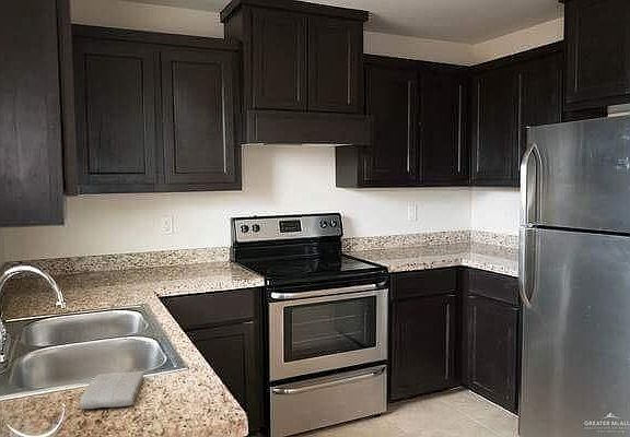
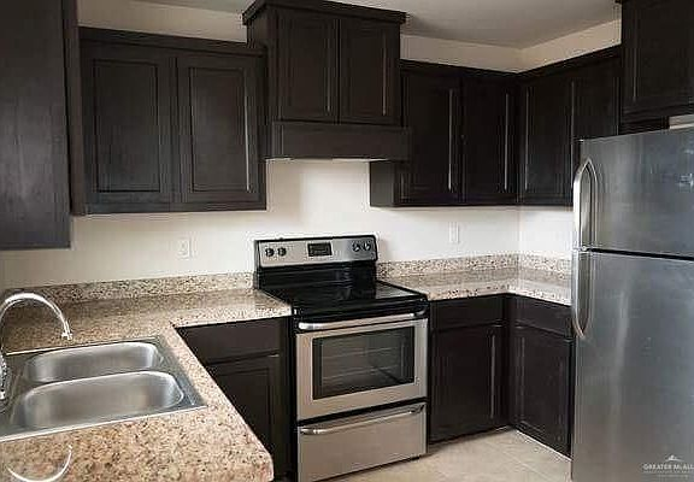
- washcloth (114, 388)
